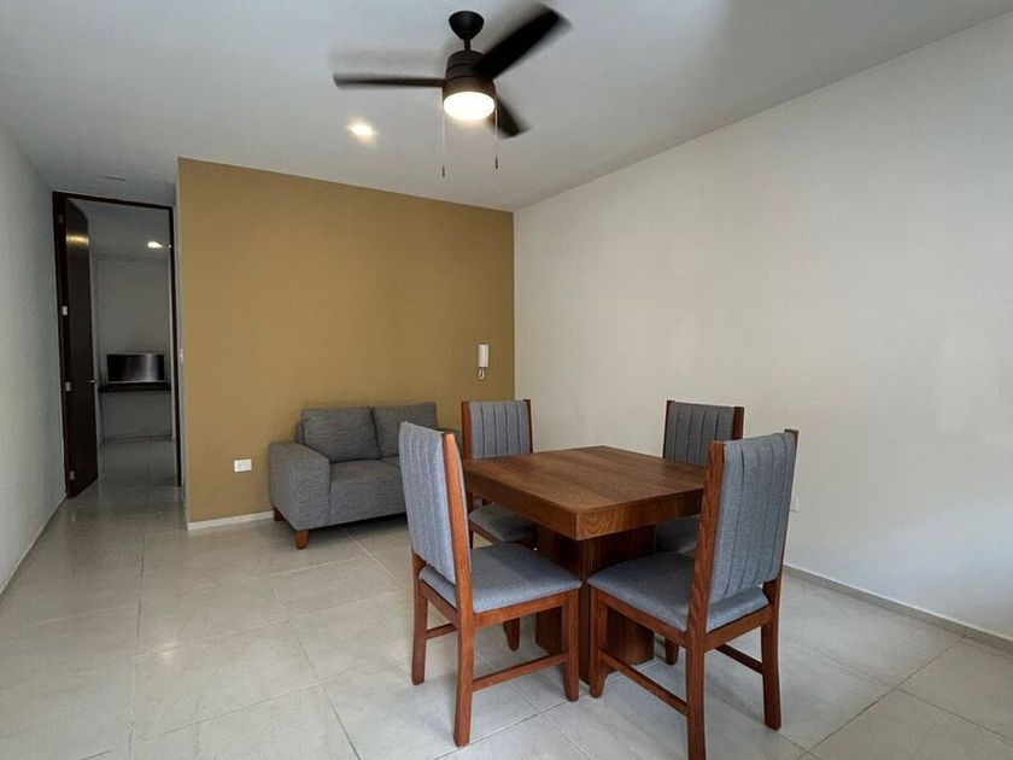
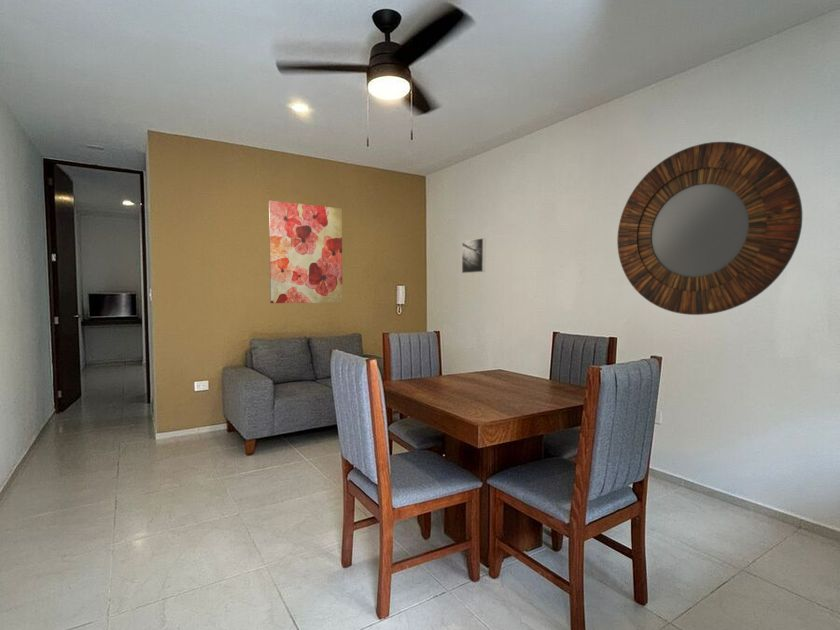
+ home mirror (695, 230)
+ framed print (473, 256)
+ wall art (307, 254)
